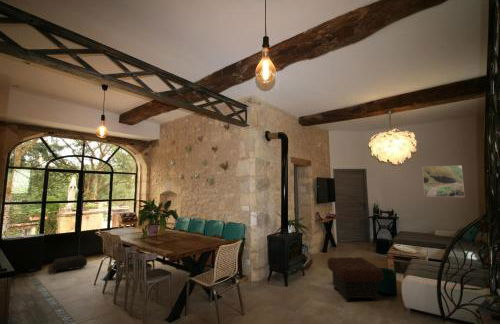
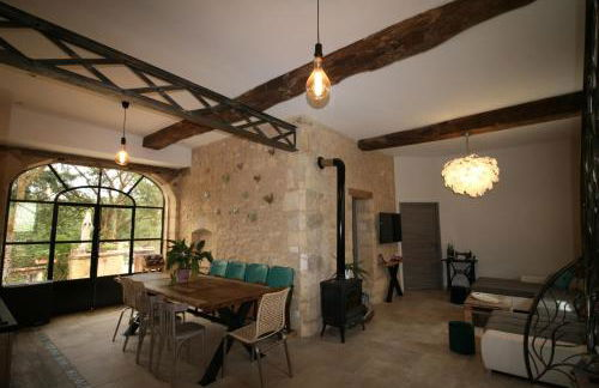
- ottoman (353, 278)
- shoulder bag (67, 264)
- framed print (442, 181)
